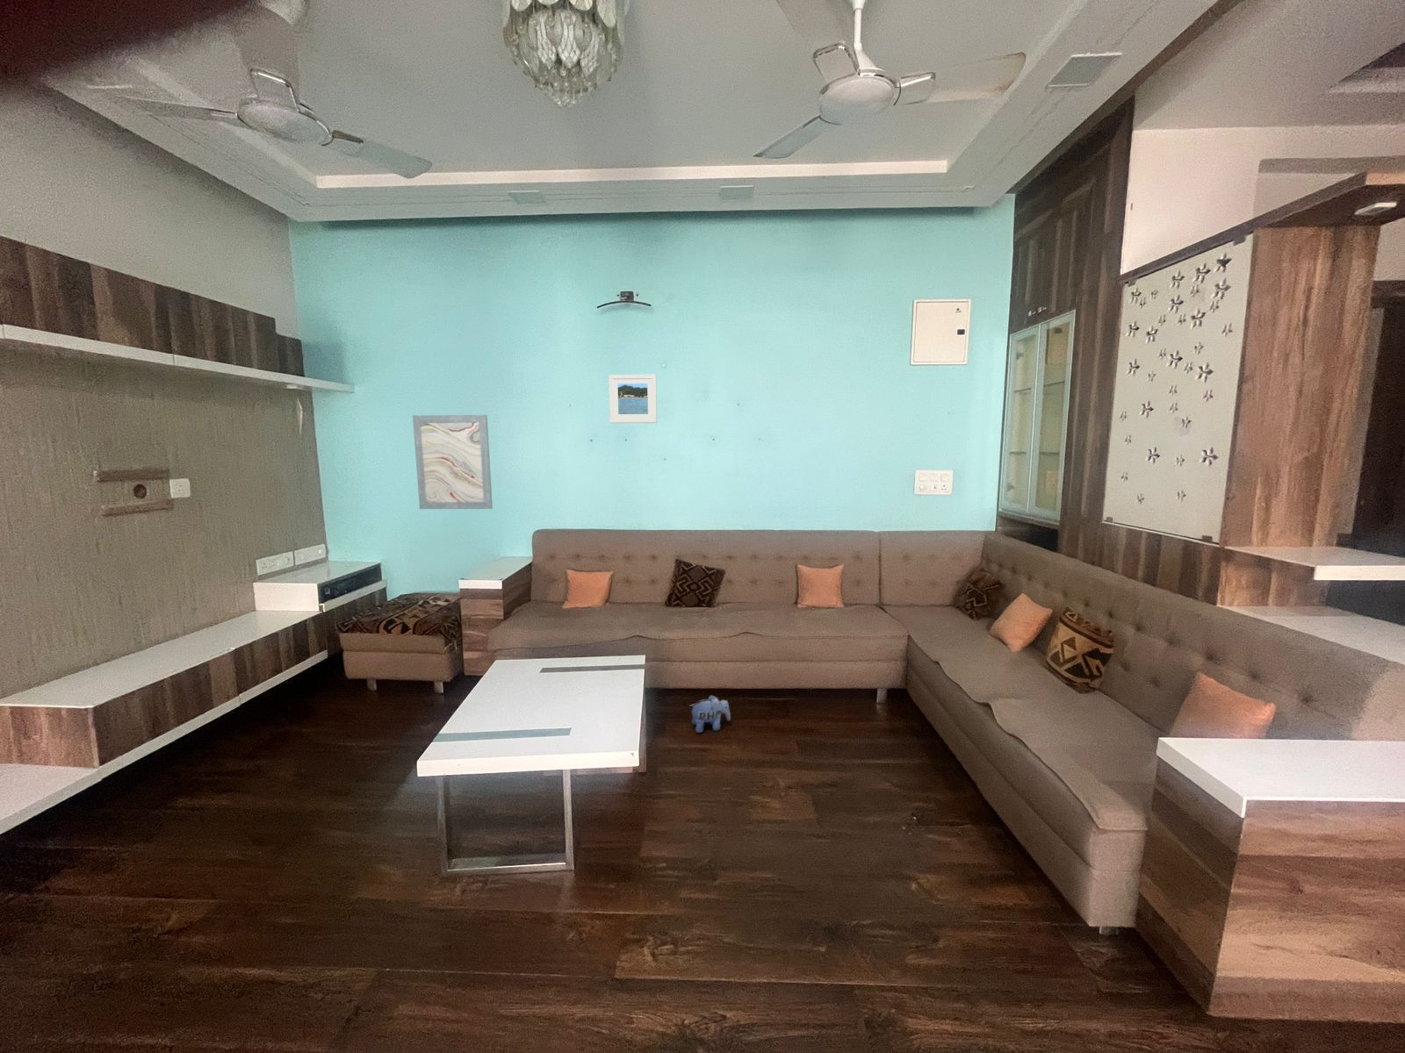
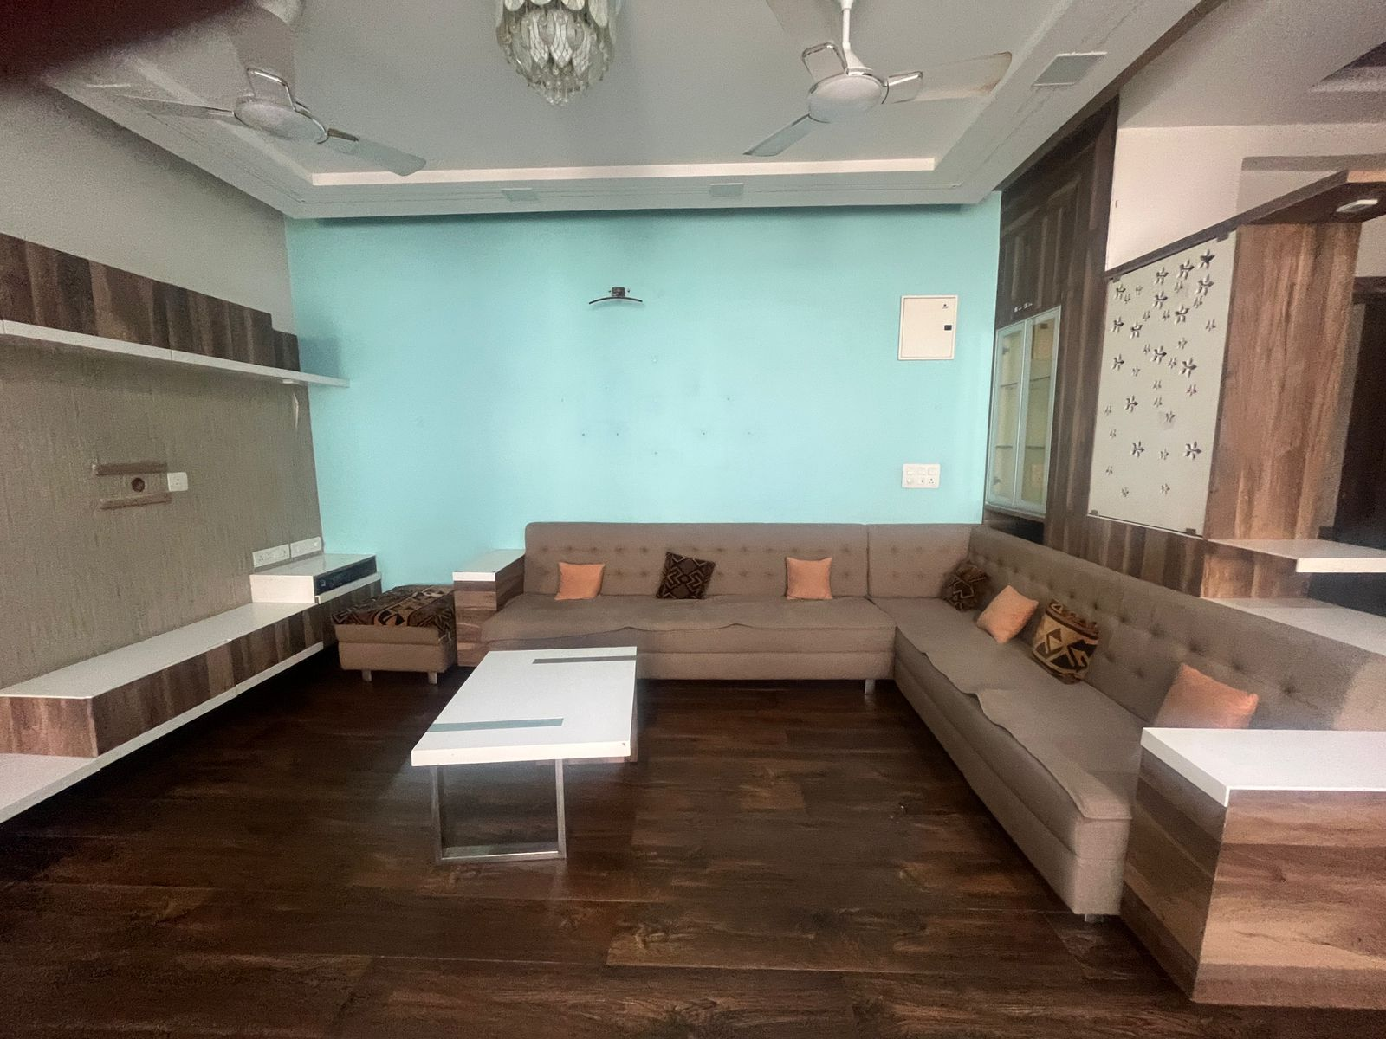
- plush toy (709, 712)
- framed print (633, 398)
- wall art (452, 462)
